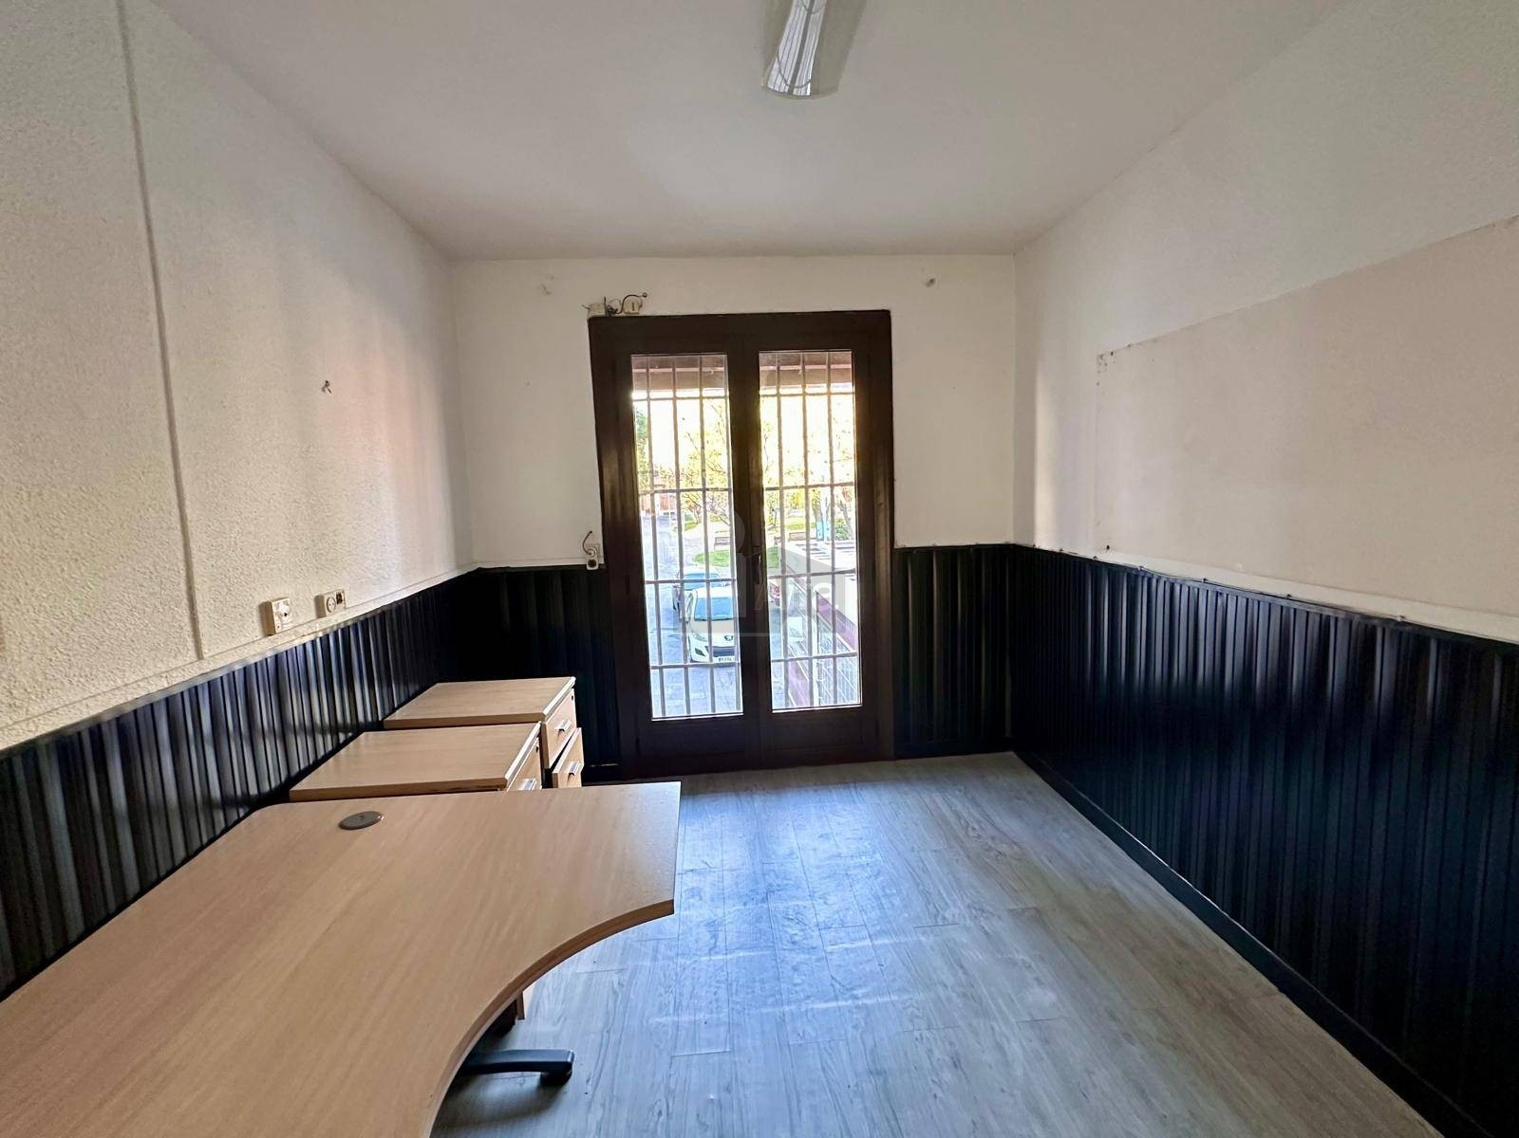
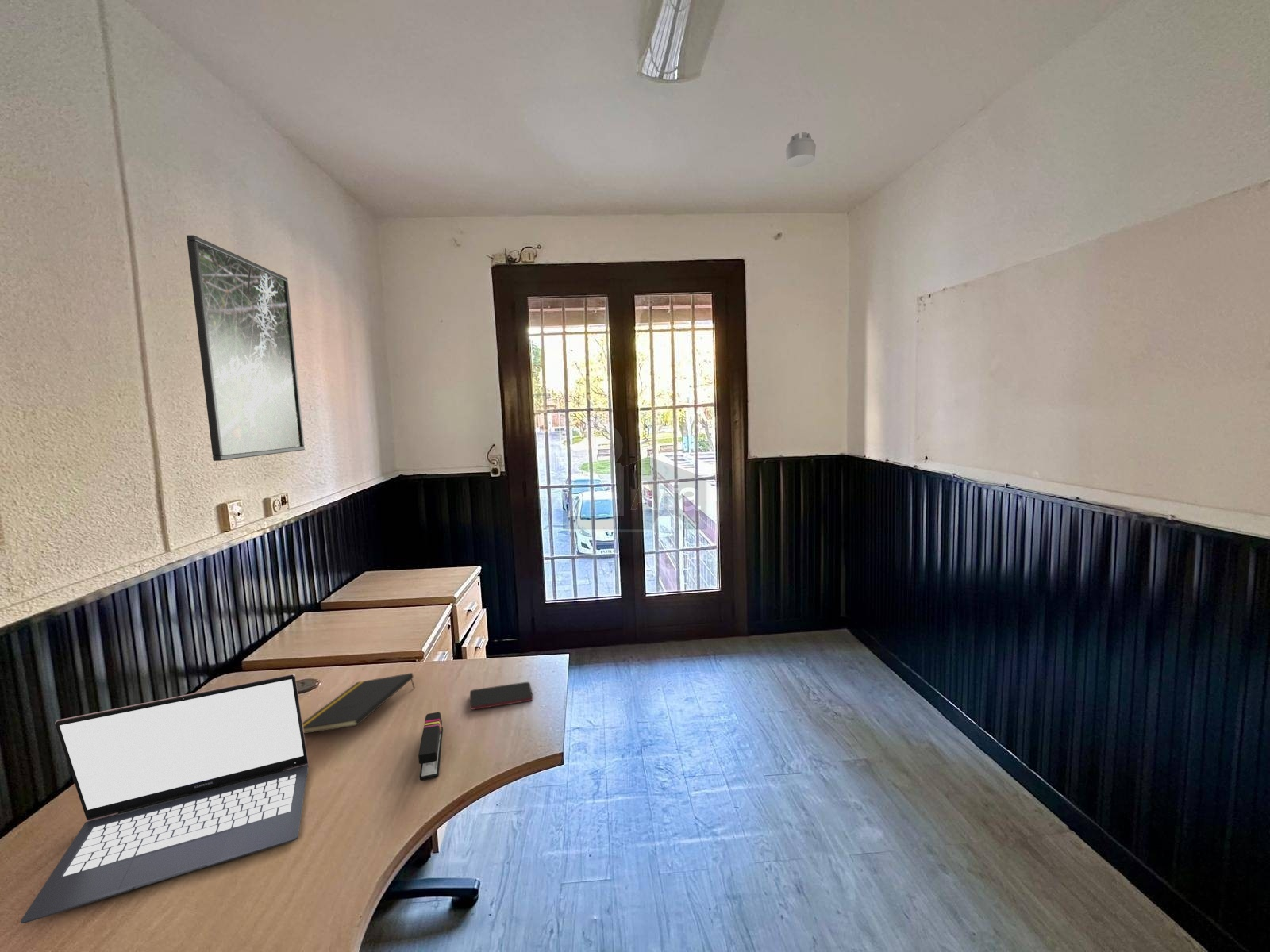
+ smoke detector (800, 148)
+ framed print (254, 359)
+ laptop (182, 773)
+ stapler (431, 741)
+ notepad (357, 701)
+ smartphone (501, 695)
